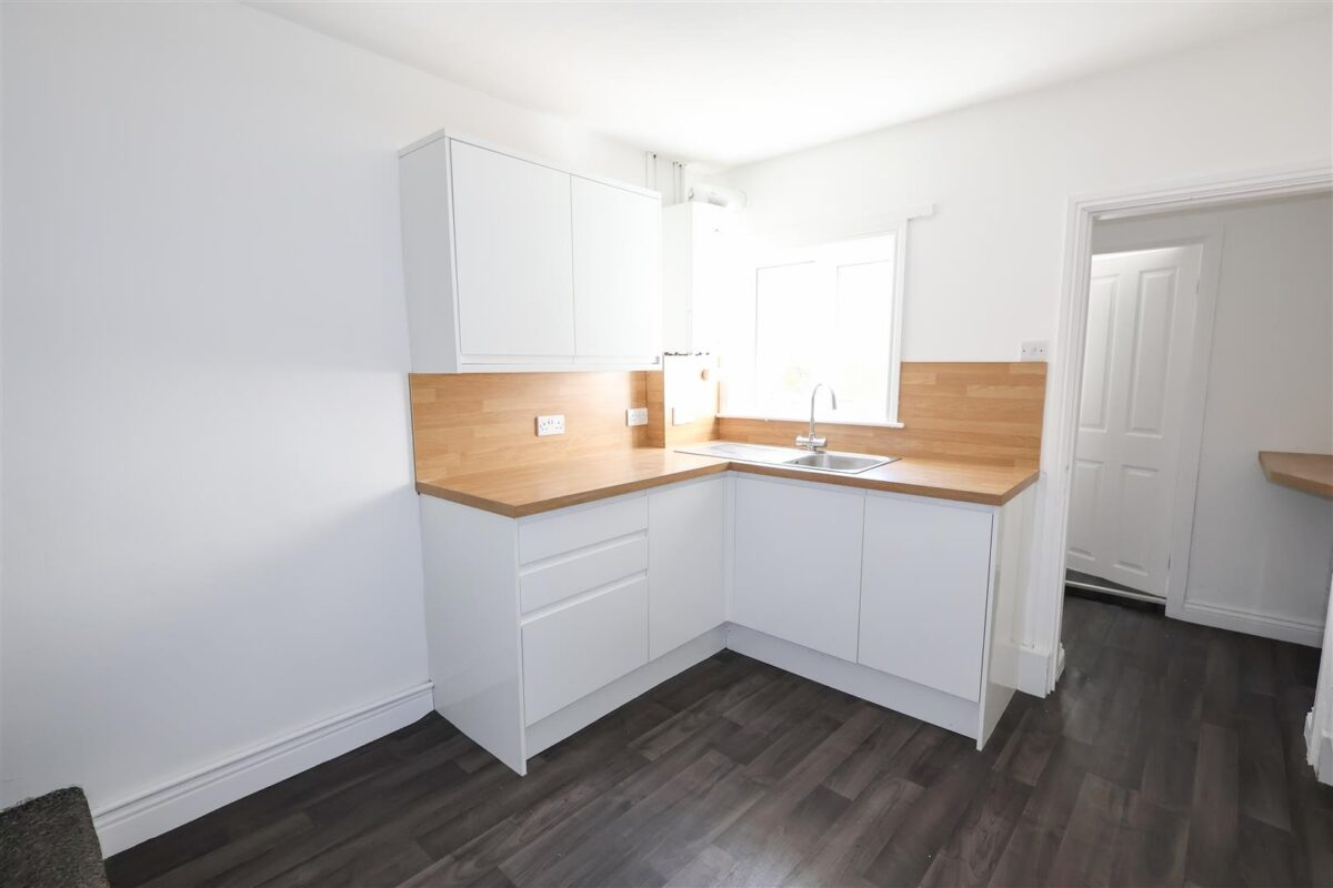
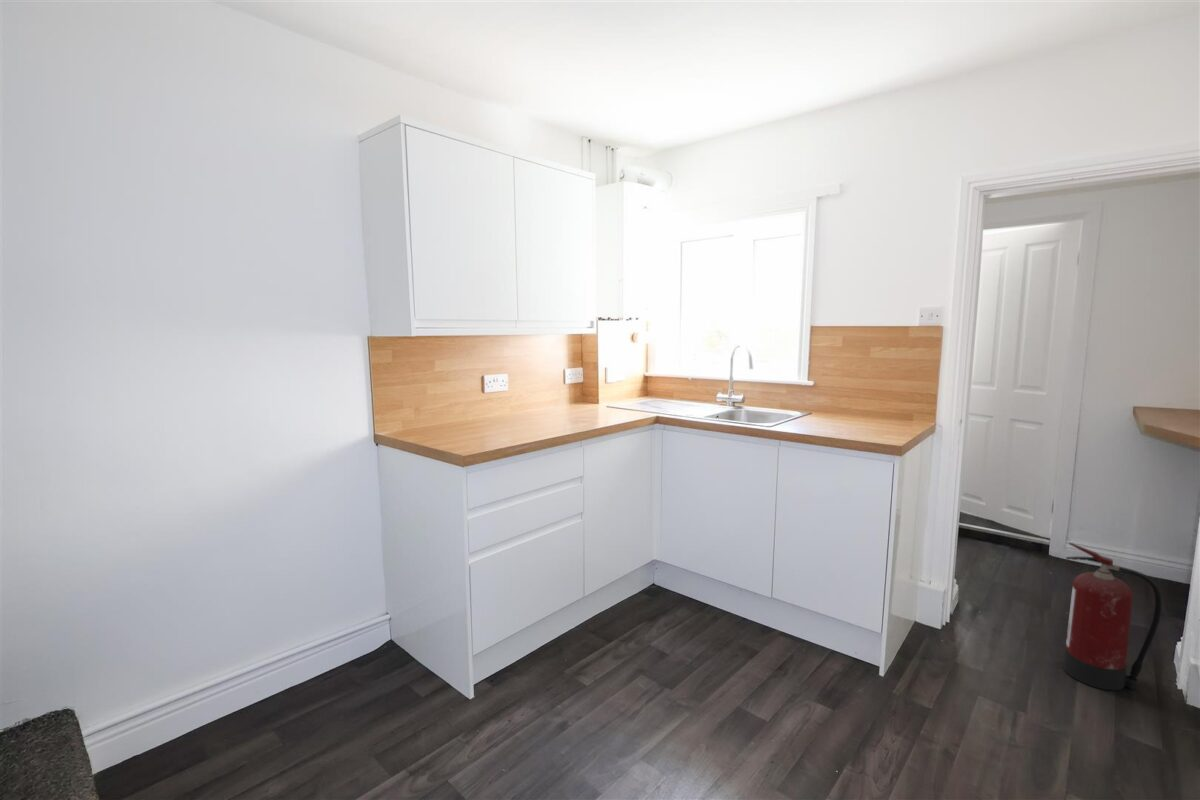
+ fire extinguisher (1108, 615)
